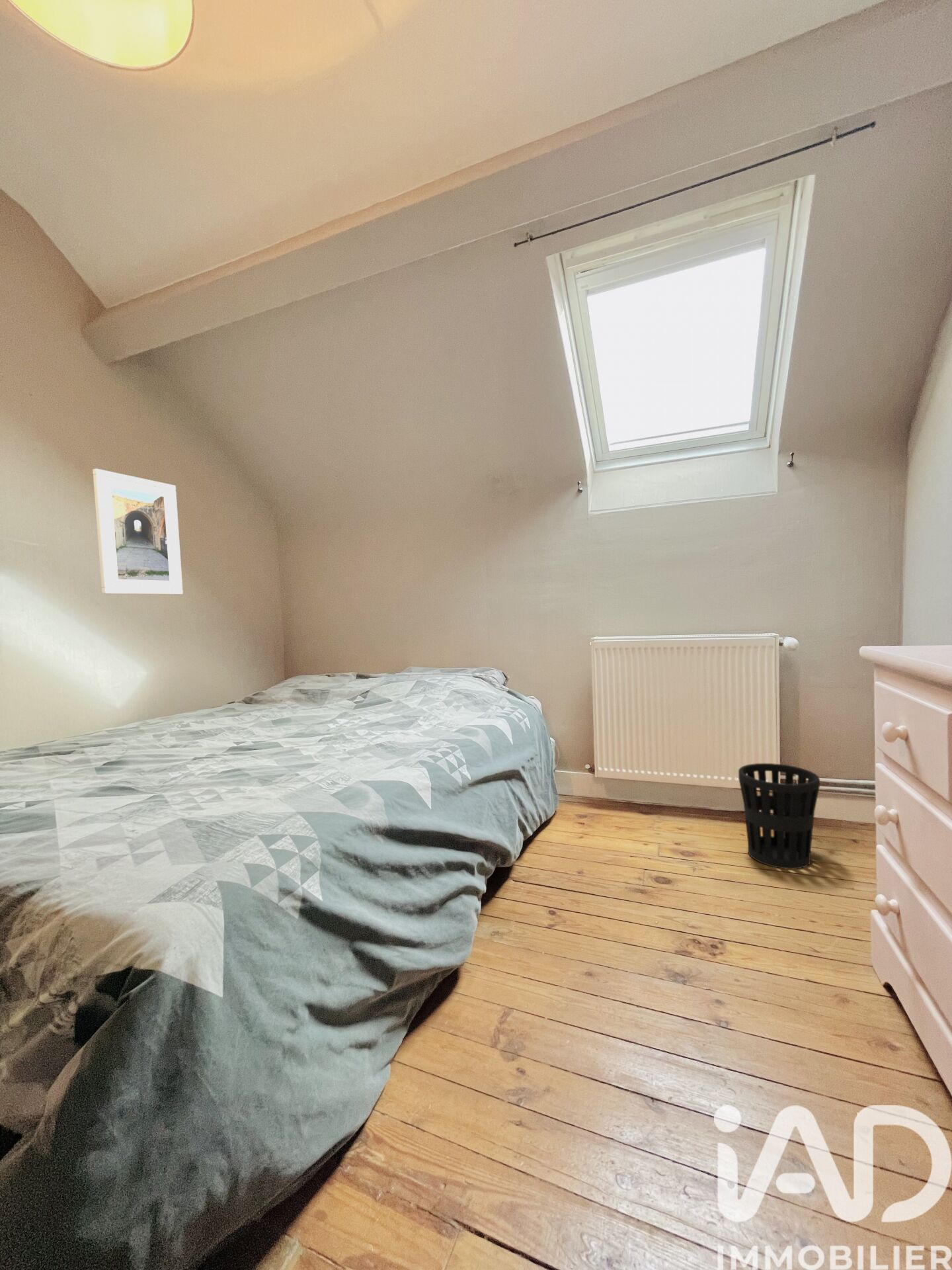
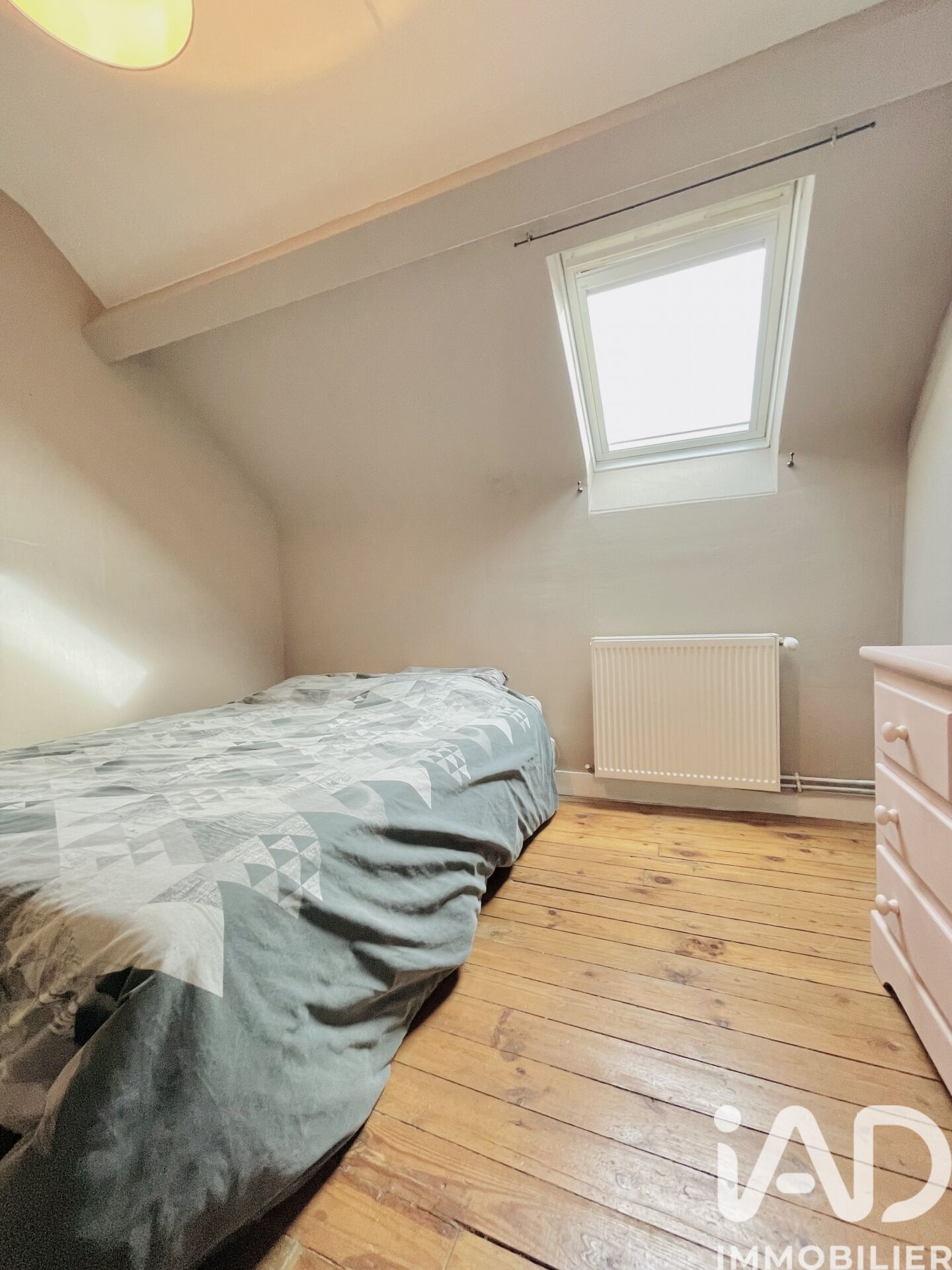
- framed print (141, 536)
- wastebasket (777, 814)
